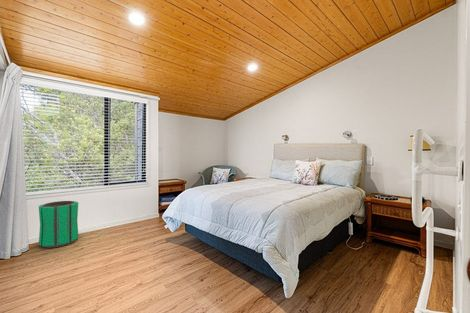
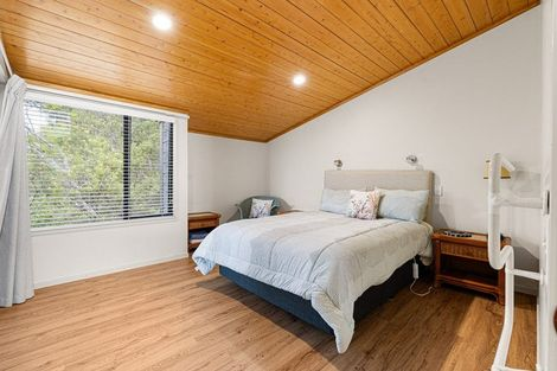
- trash can (59, 222)
